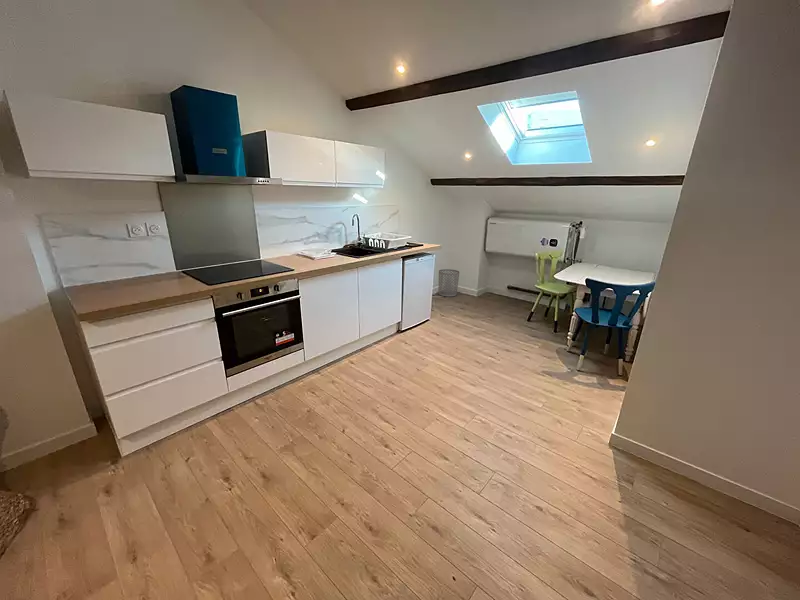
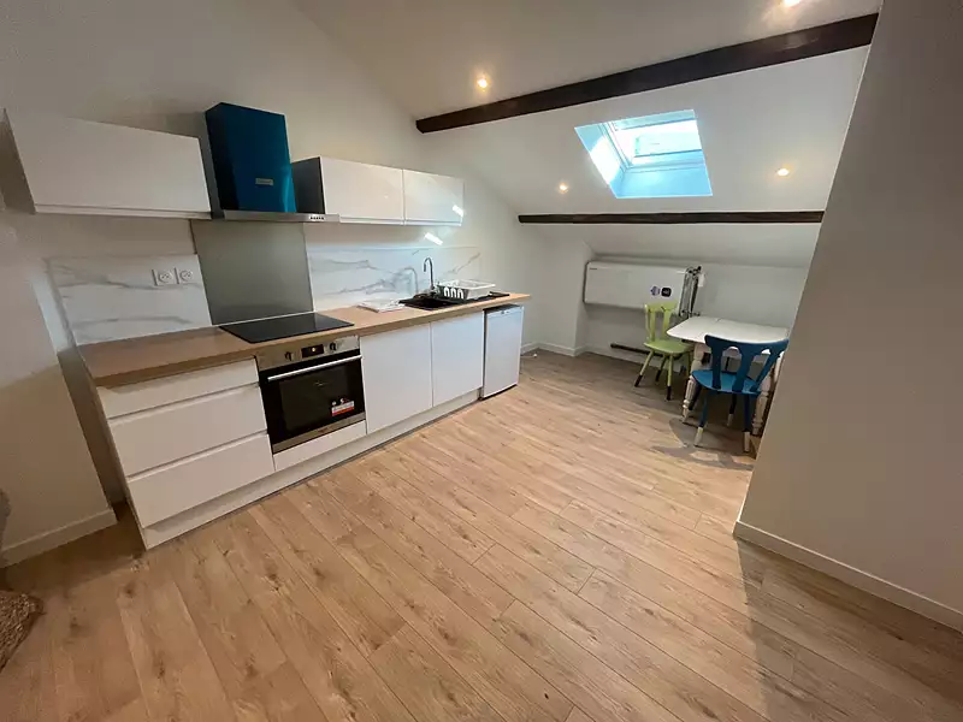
- waste bin (448, 282)
